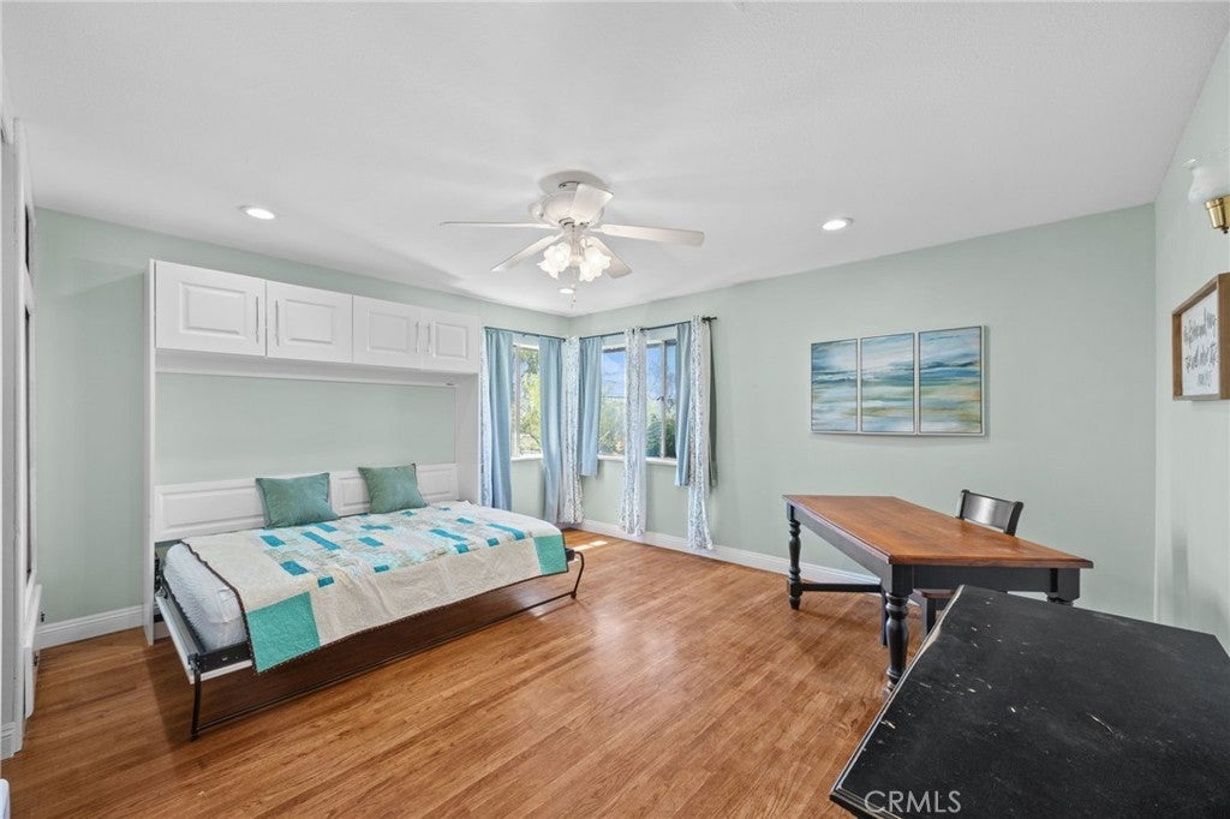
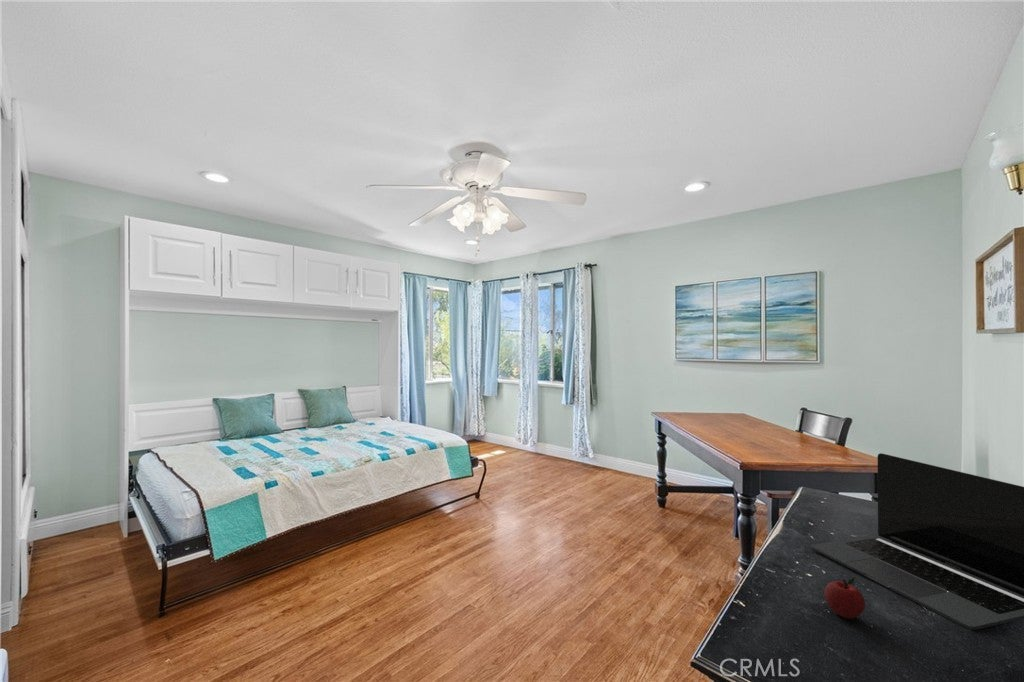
+ apple (844, 595)
+ laptop (916, 525)
